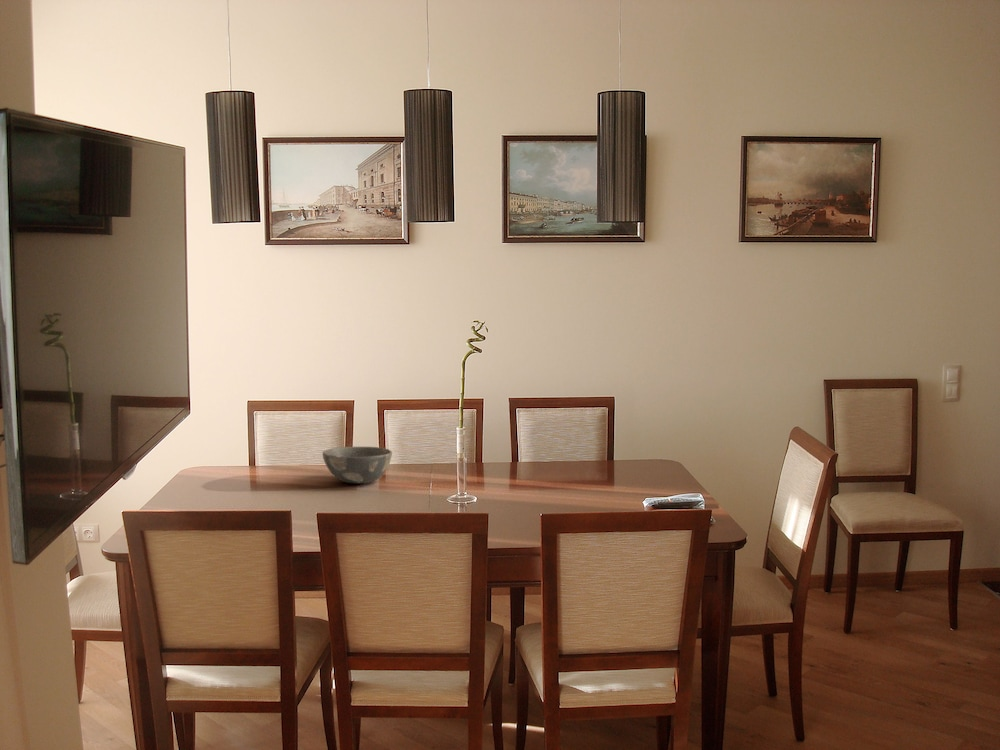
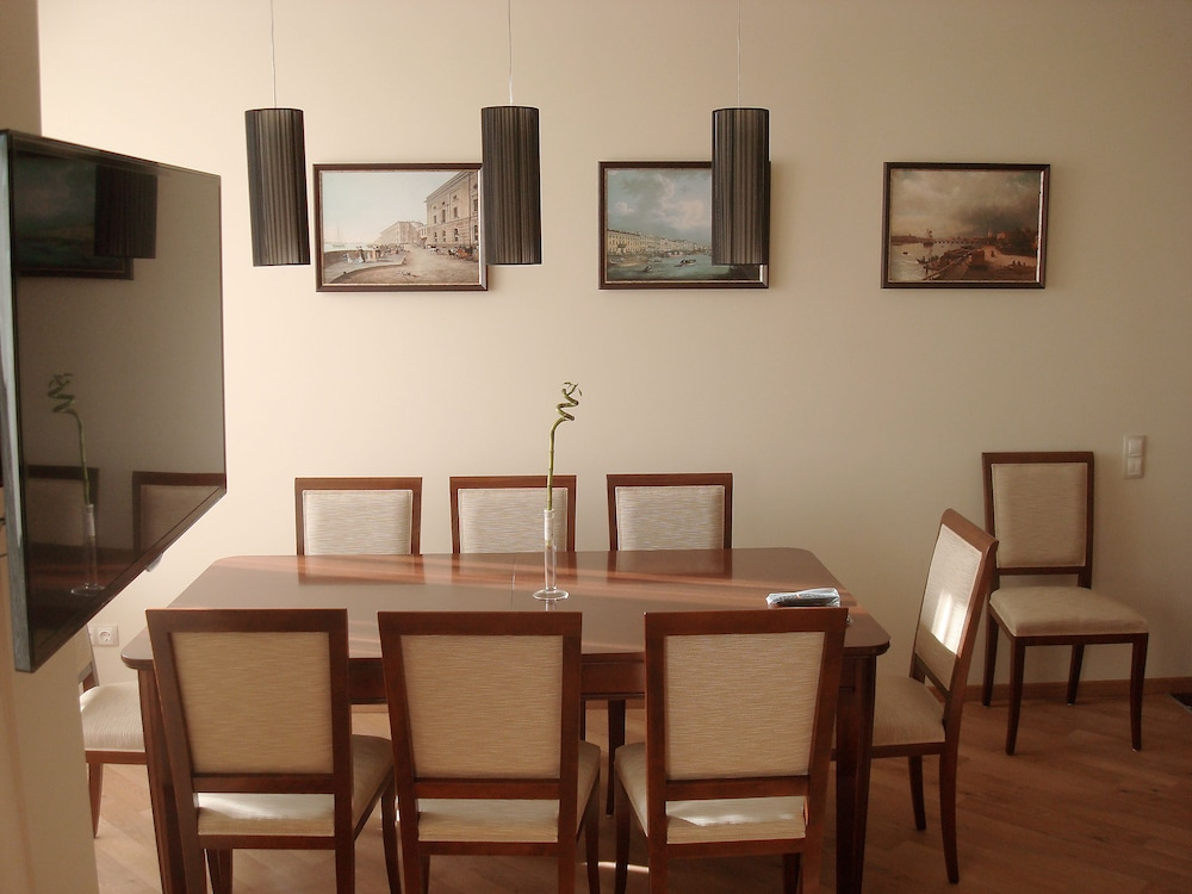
- bowl (358, 466)
